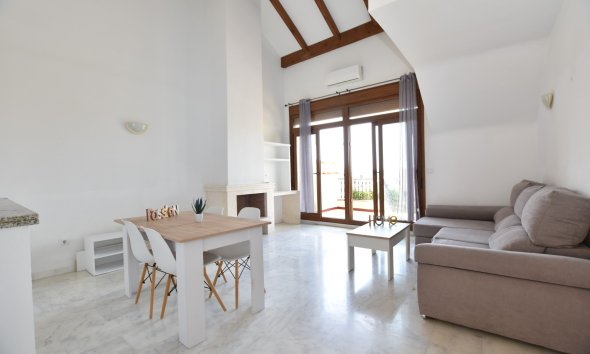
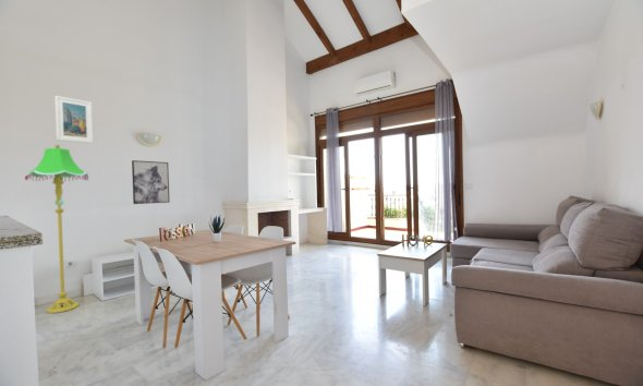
+ floor lamp (60, 226)
+ wall art (151, 182)
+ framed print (74, 120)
